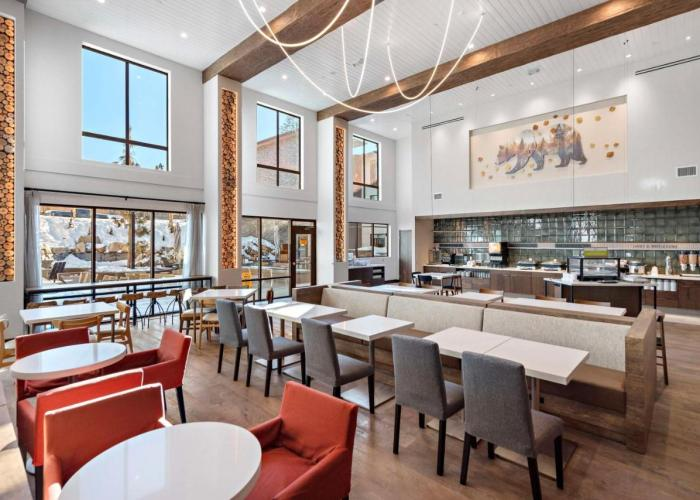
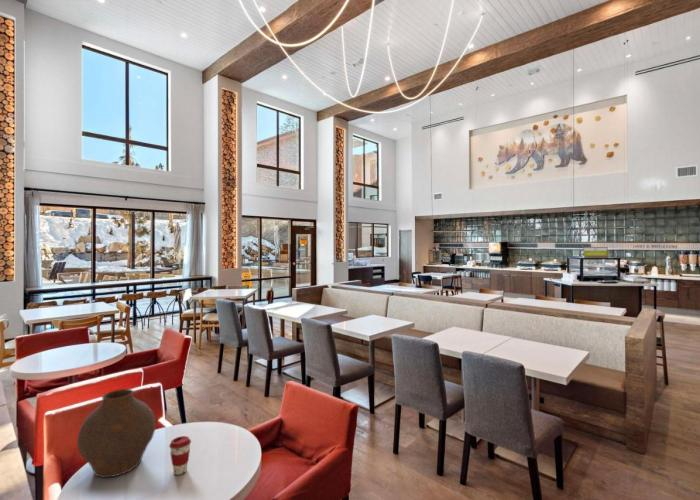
+ coffee cup (180, 455)
+ vase (118, 429)
